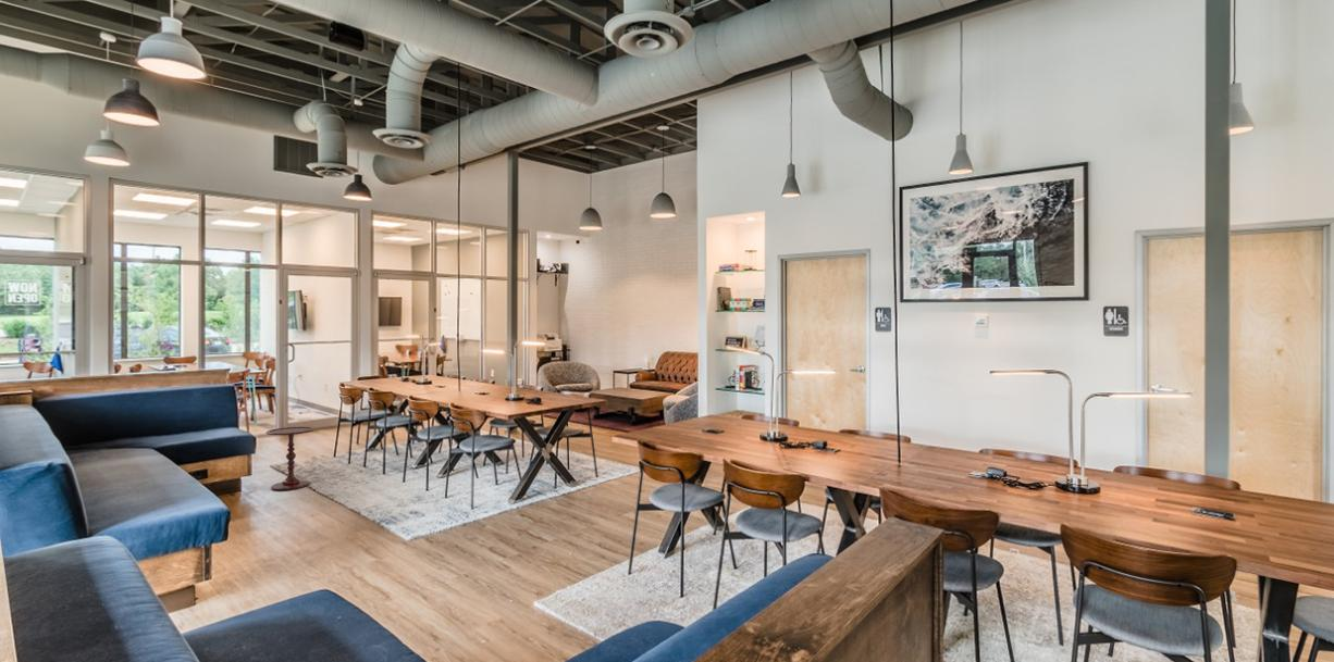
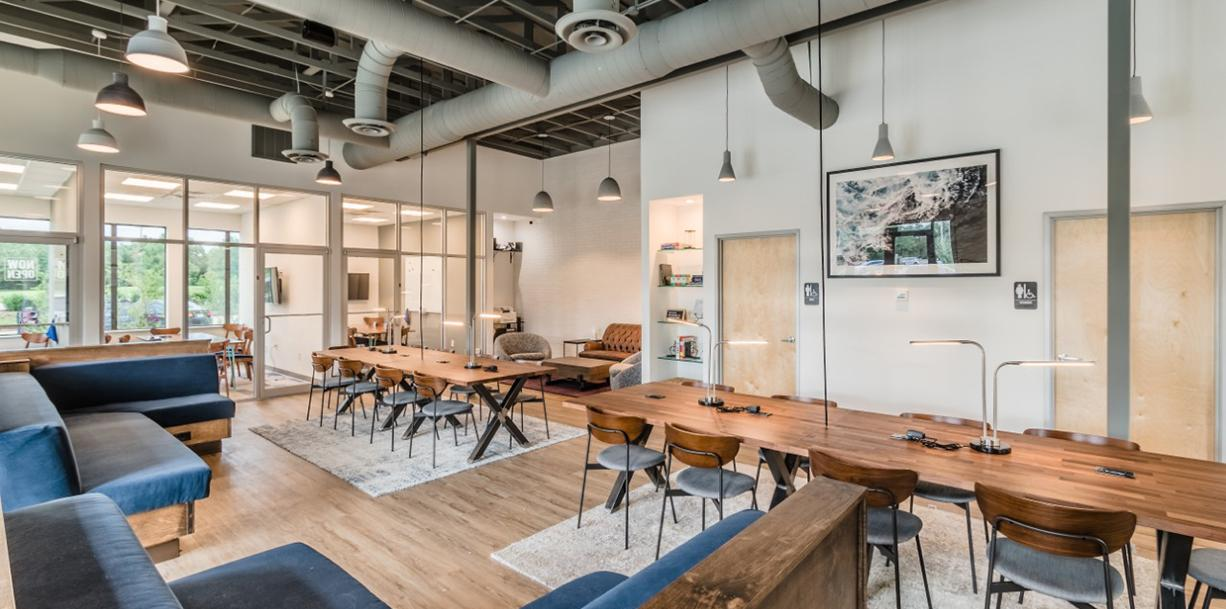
- side table (291, 458)
